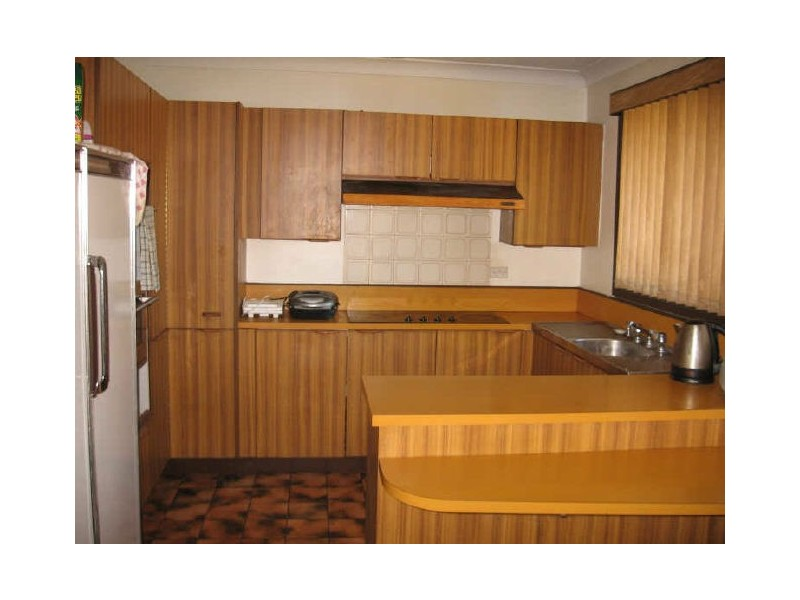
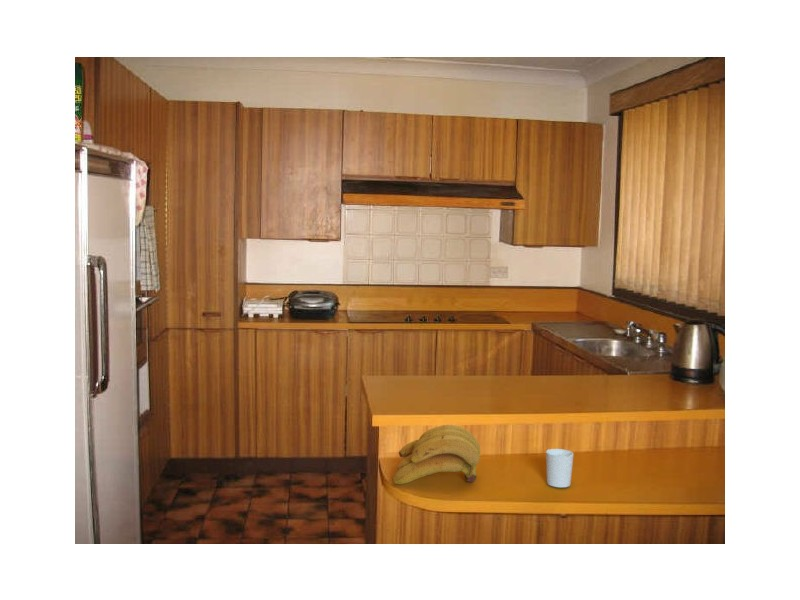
+ cup (559, 468)
+ banana bunch (437, 454)
